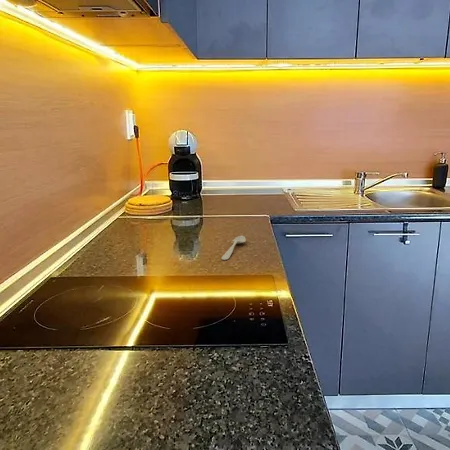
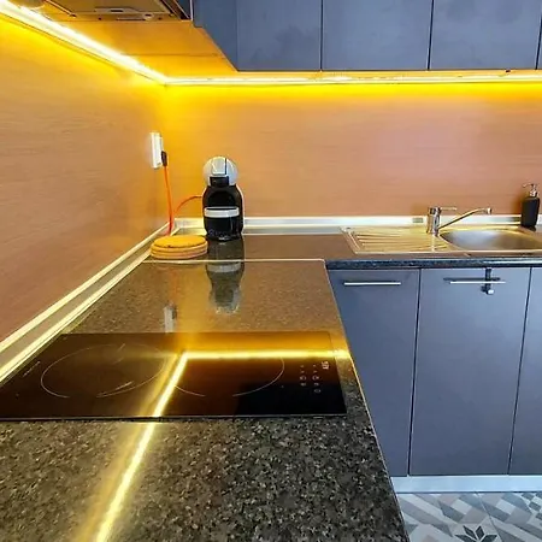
- spoon (233, 246)
